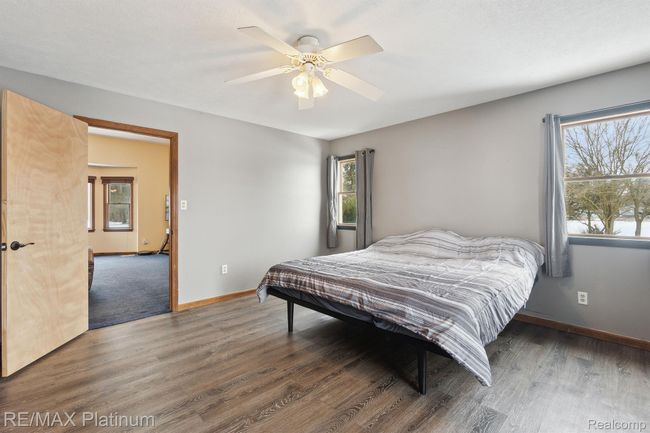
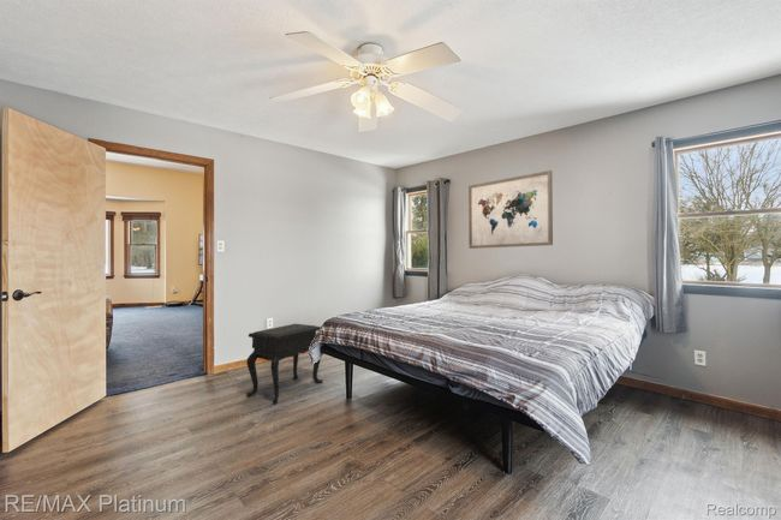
+ wall art (506, 213)
+ side table (282, 358)
